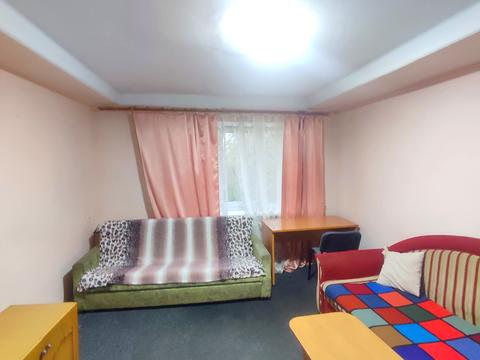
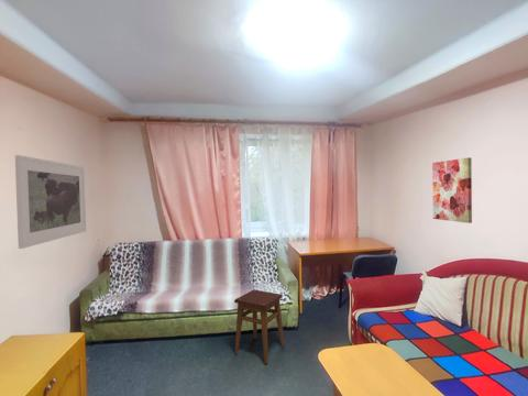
+ stool (258, 323)
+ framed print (57, 200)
+ wall art (450, 190)
